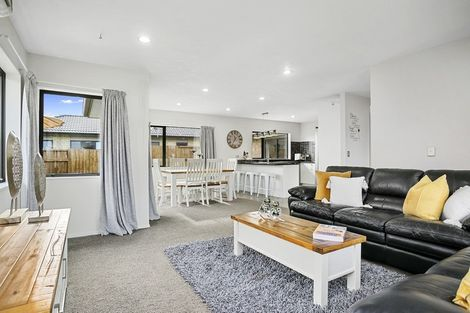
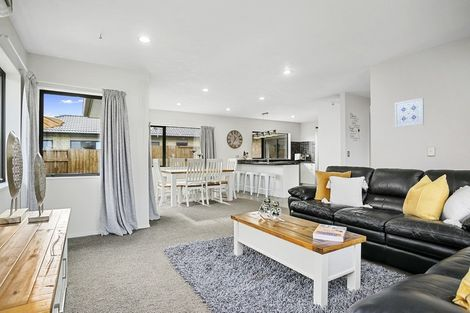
+ wall art (408, 113)
